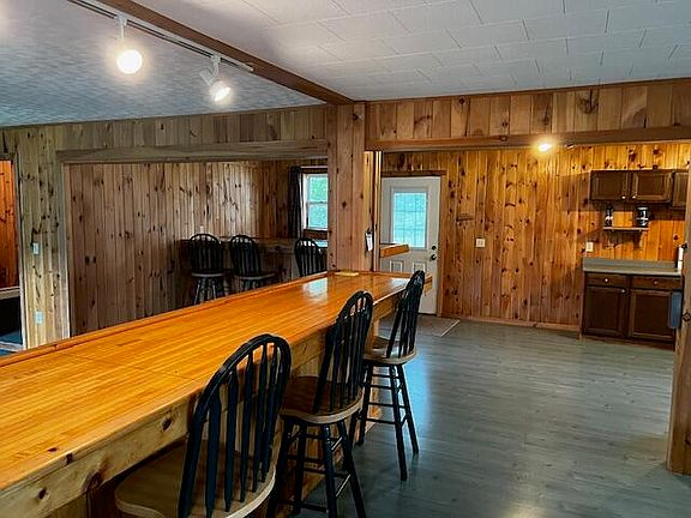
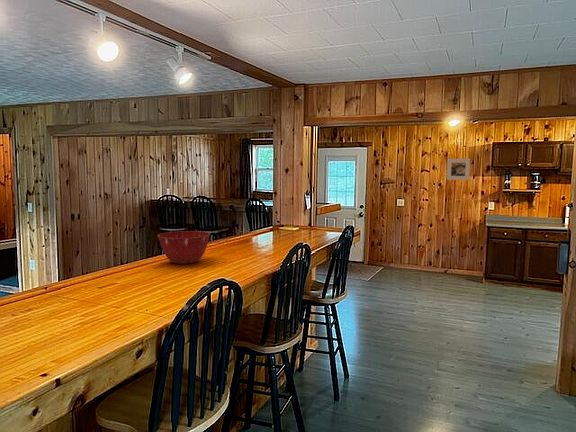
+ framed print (458, 169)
+ mixing bowl (184, 247)
